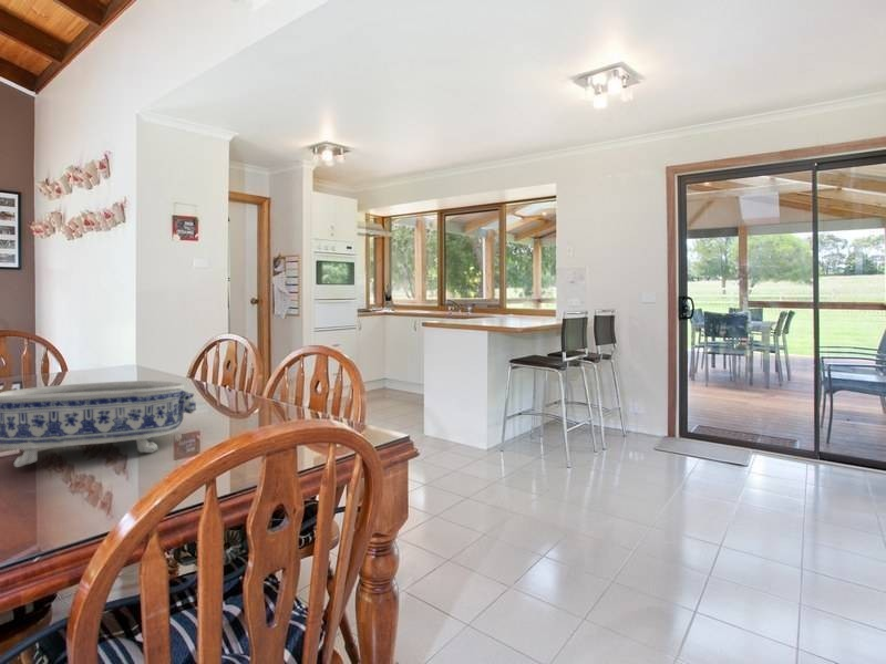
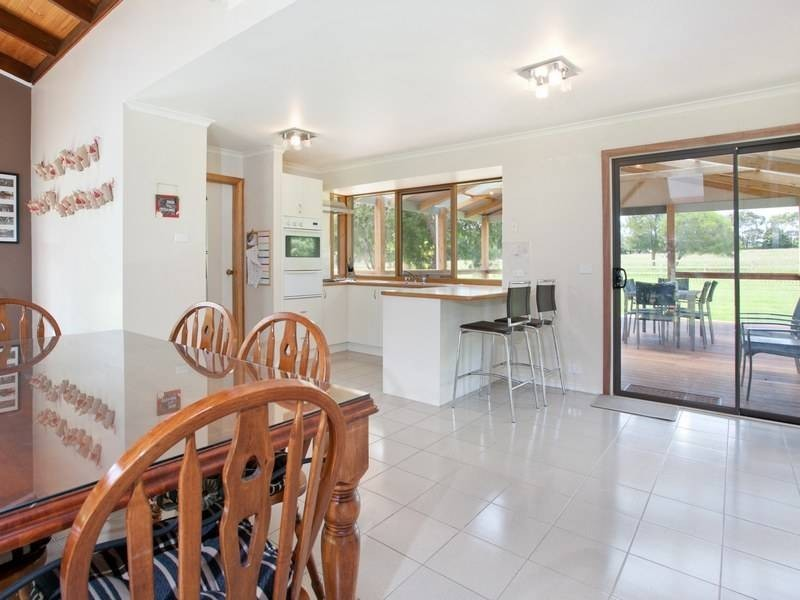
- decorative bowl (95, 417)
